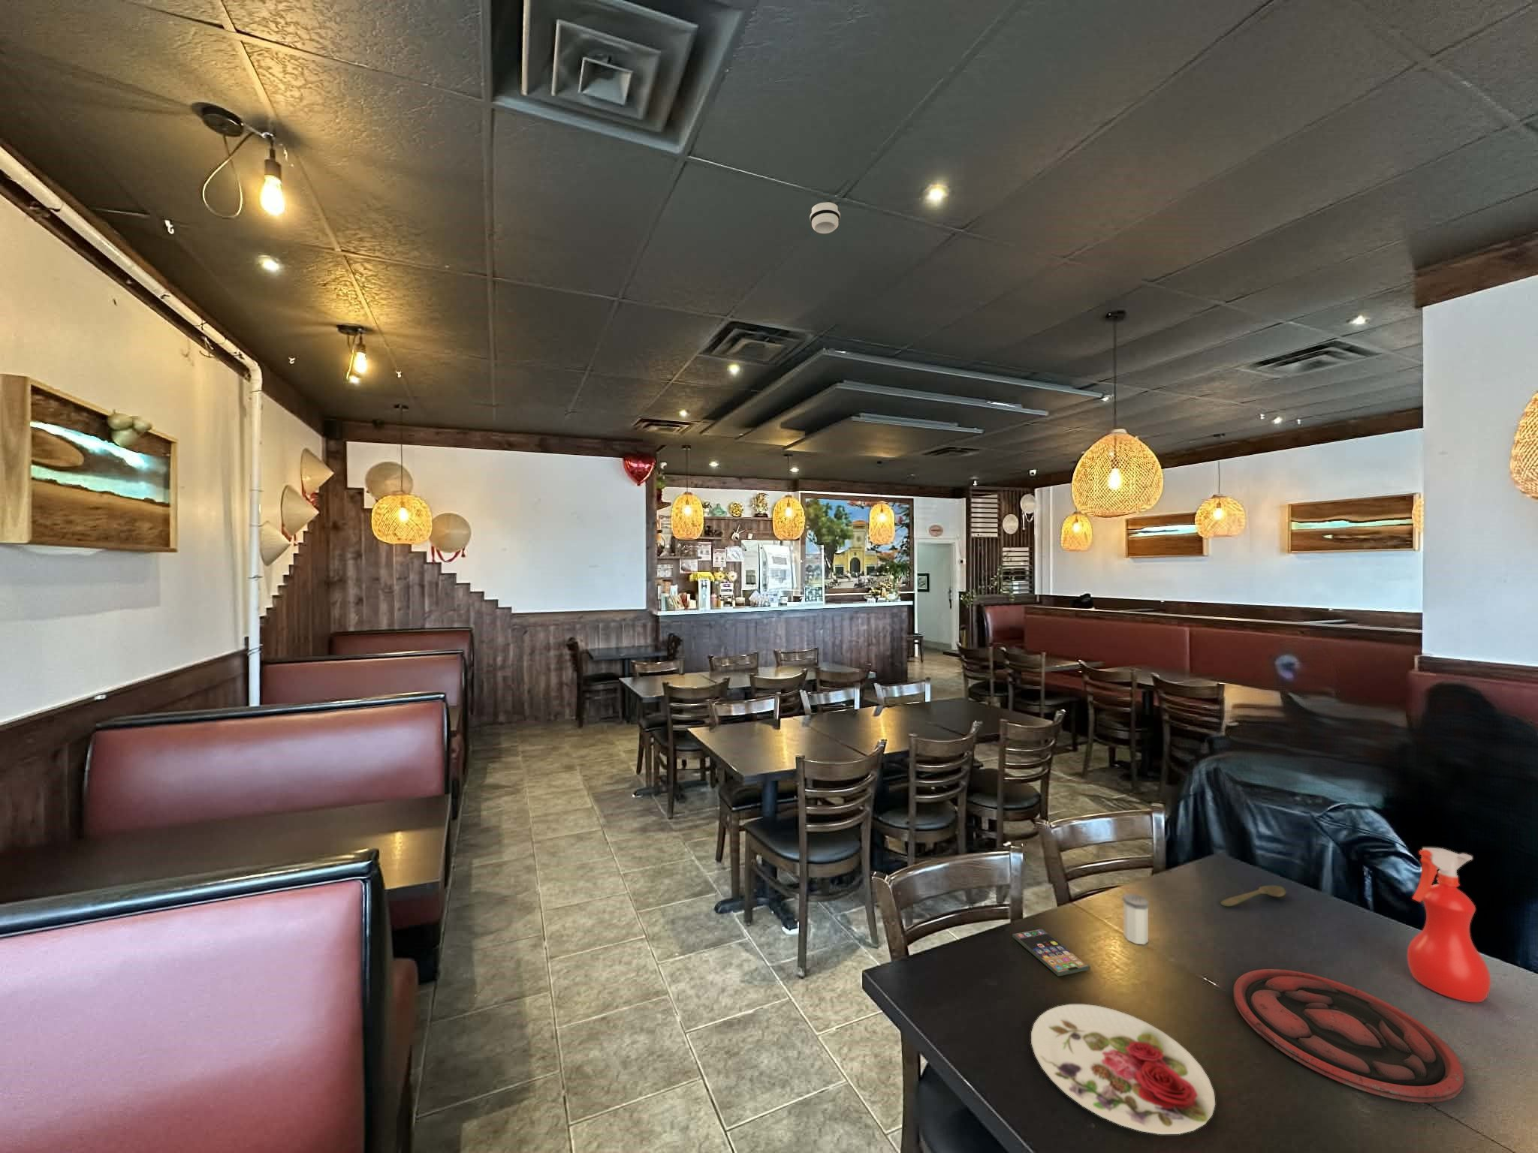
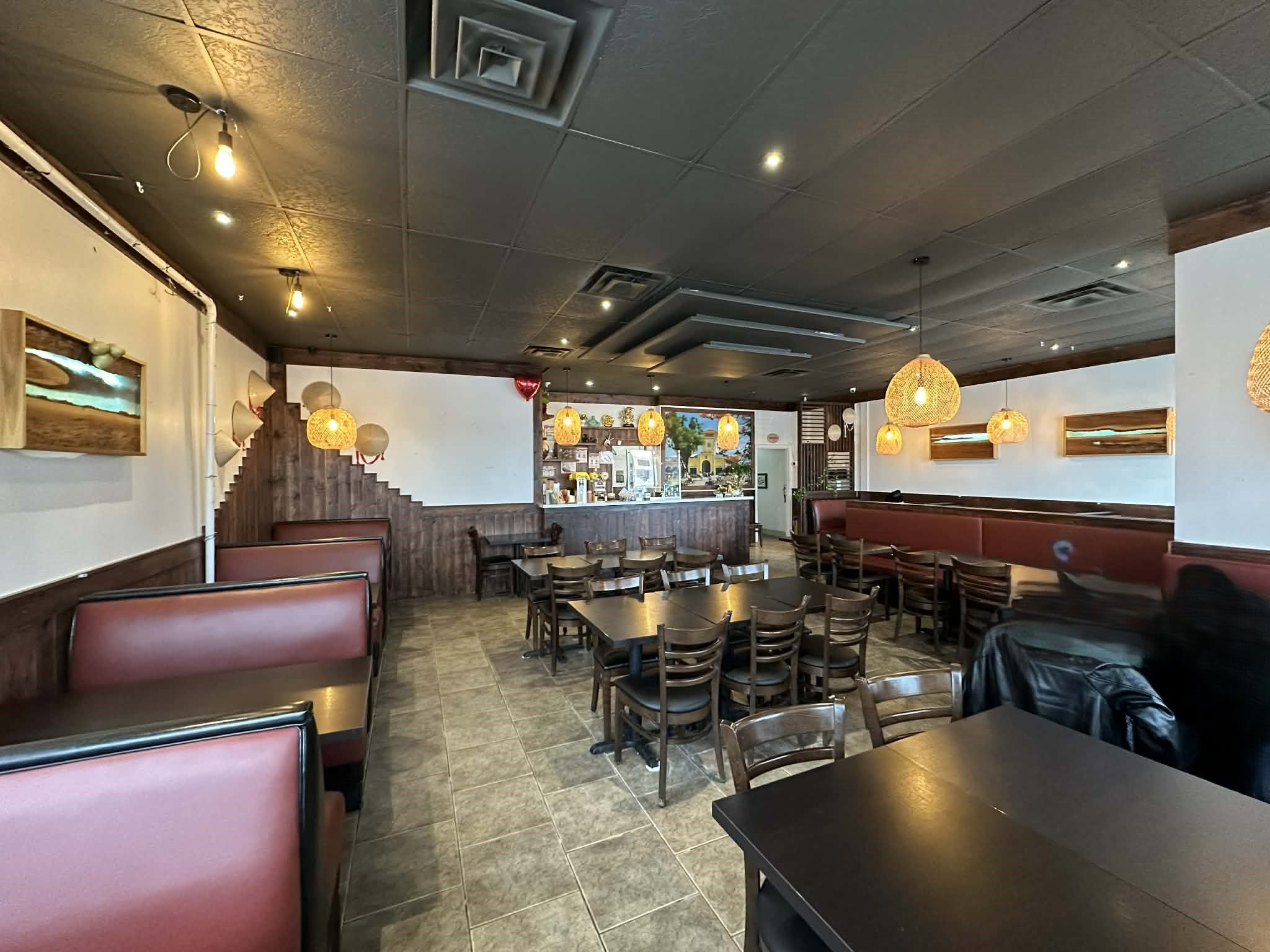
- spoon (1252, 895)
- plate (1117, 1060)
- spray bottle (1442, 917)
- smoke detector (825, 218)
- plate (1337, 1026)
- smartphone (1049, 951)
- salt shaker (1136, 919)
